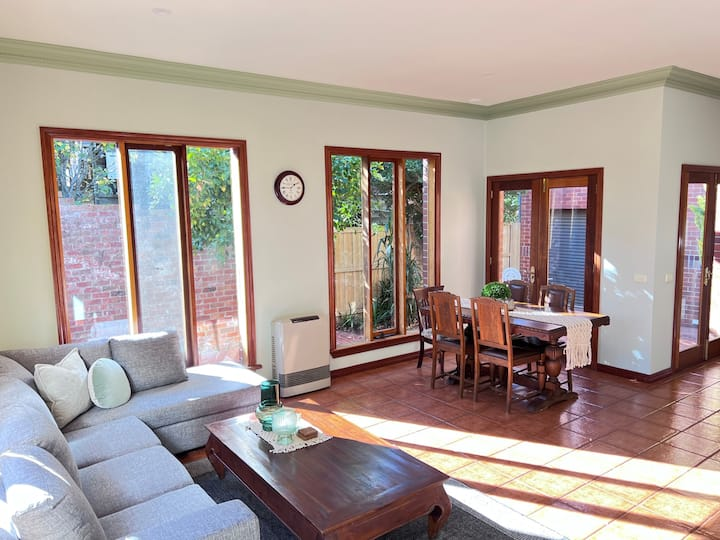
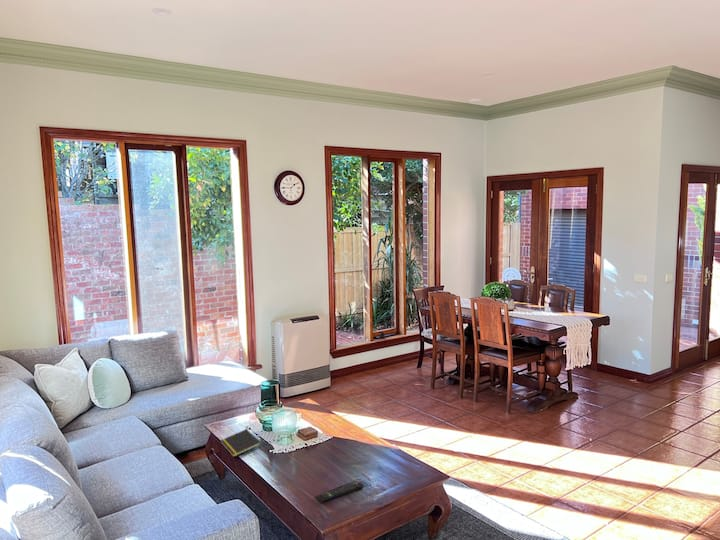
+ notepad (240, 442)
+ remote control (340, 491)
